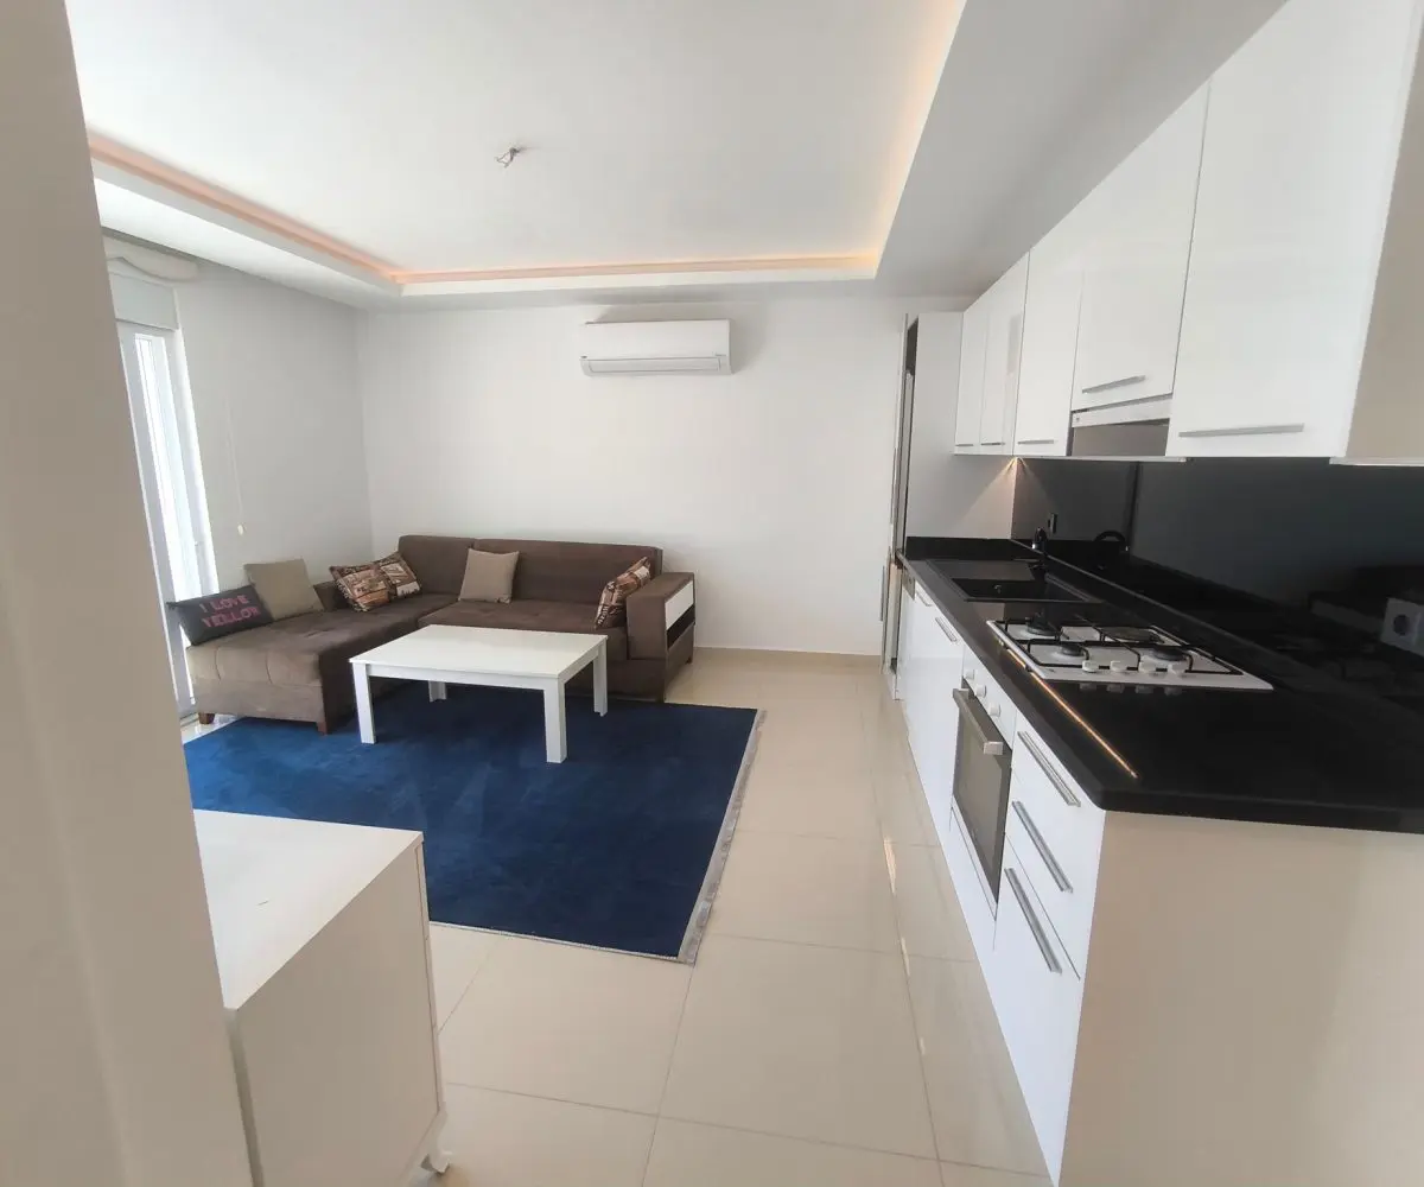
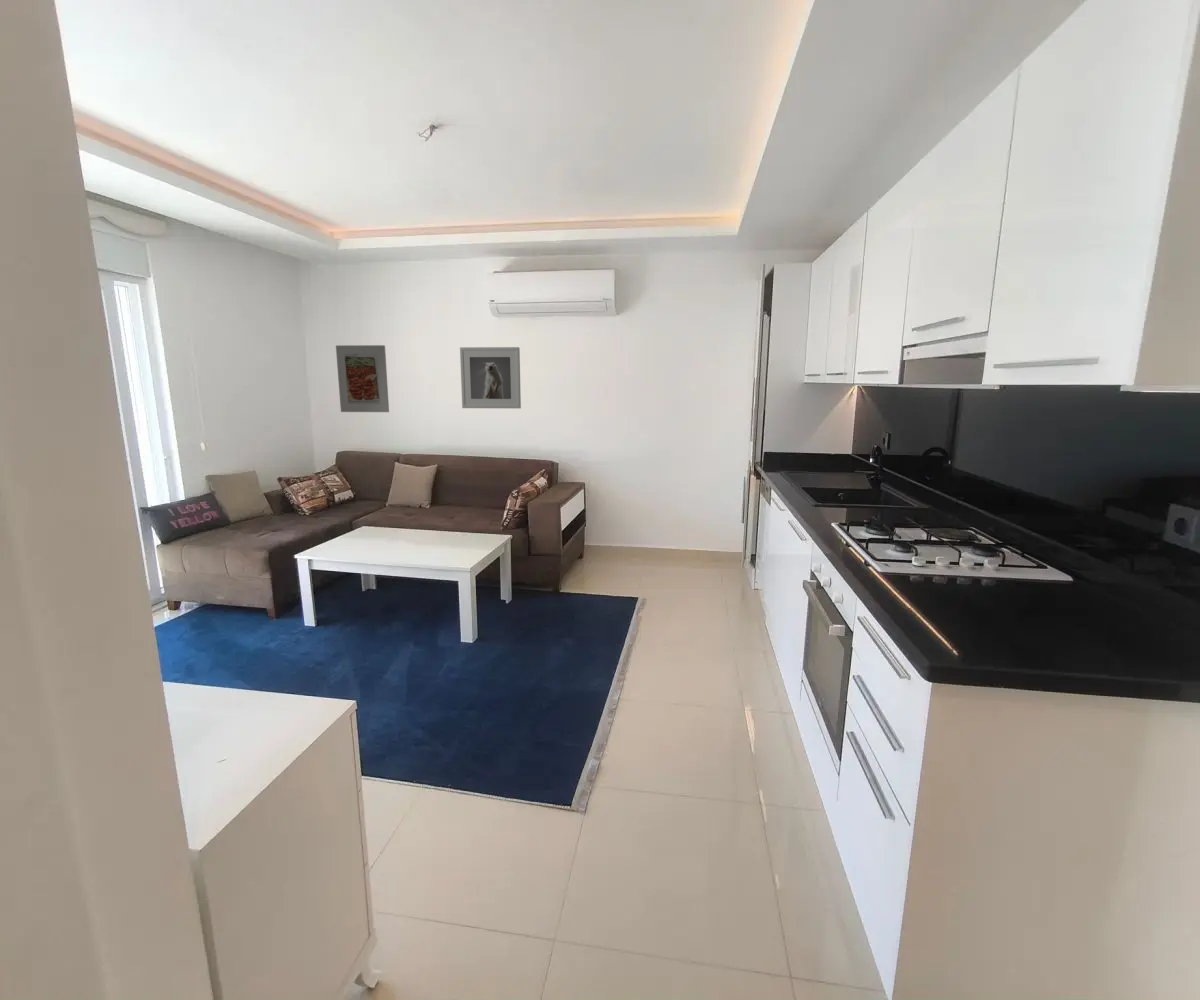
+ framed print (490, 378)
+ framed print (362, 379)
